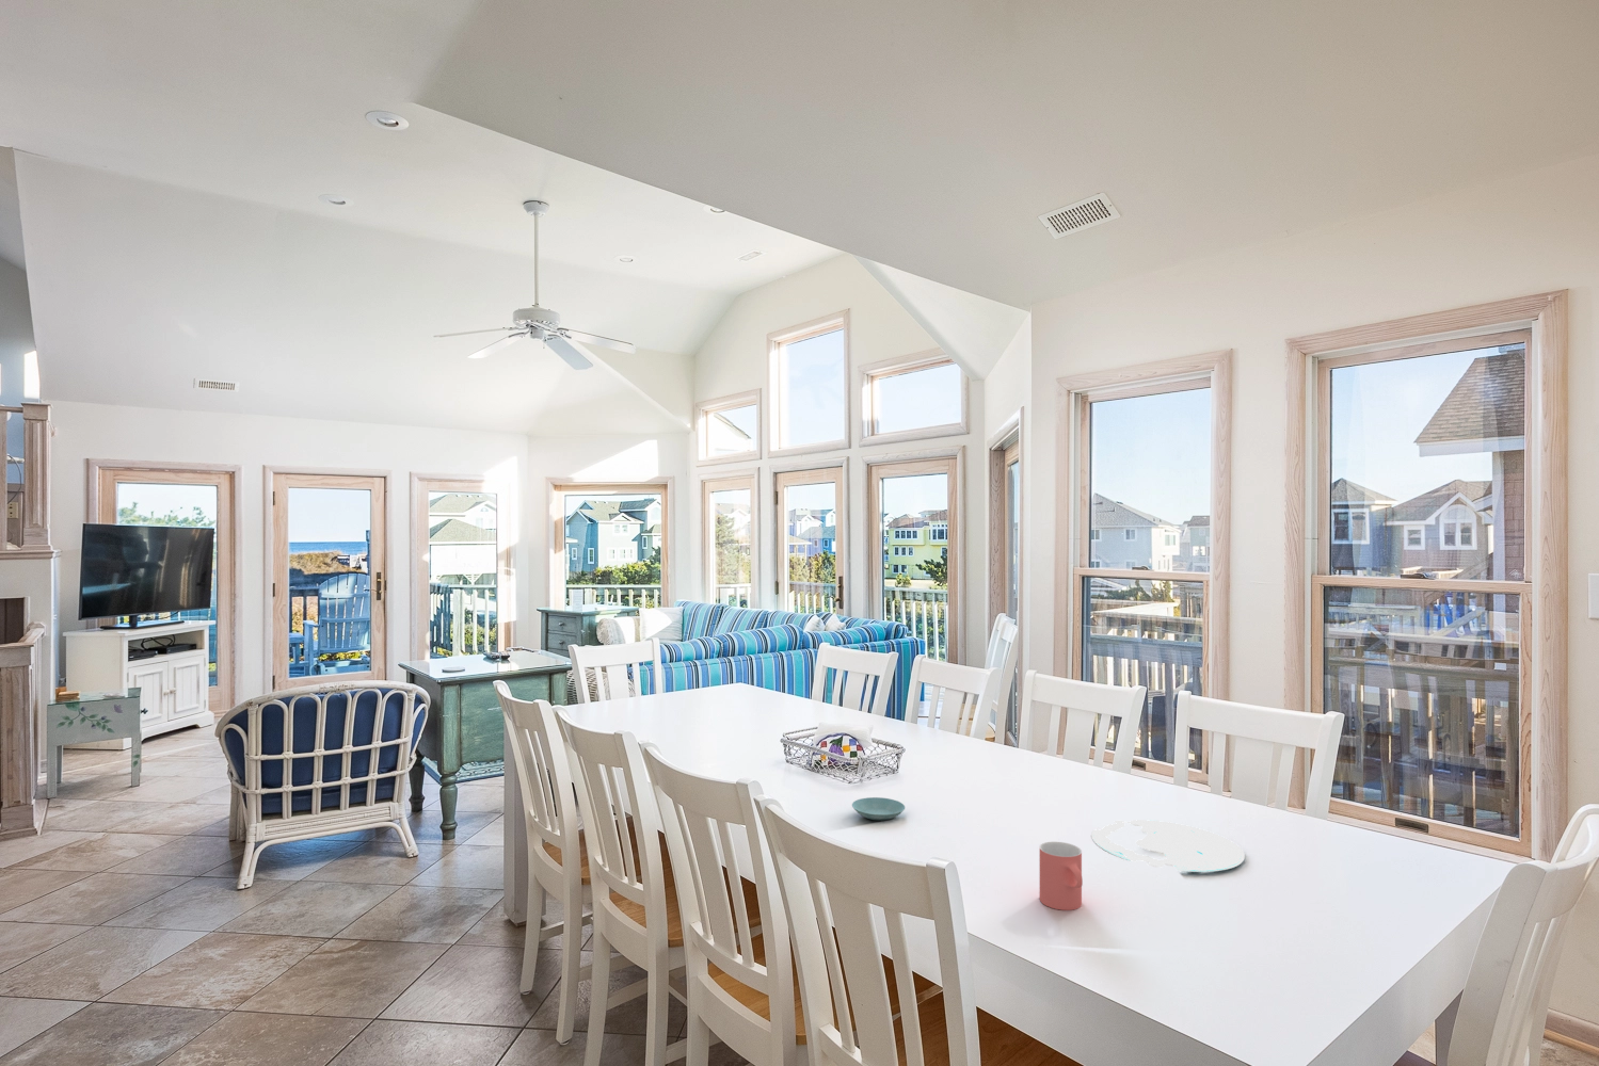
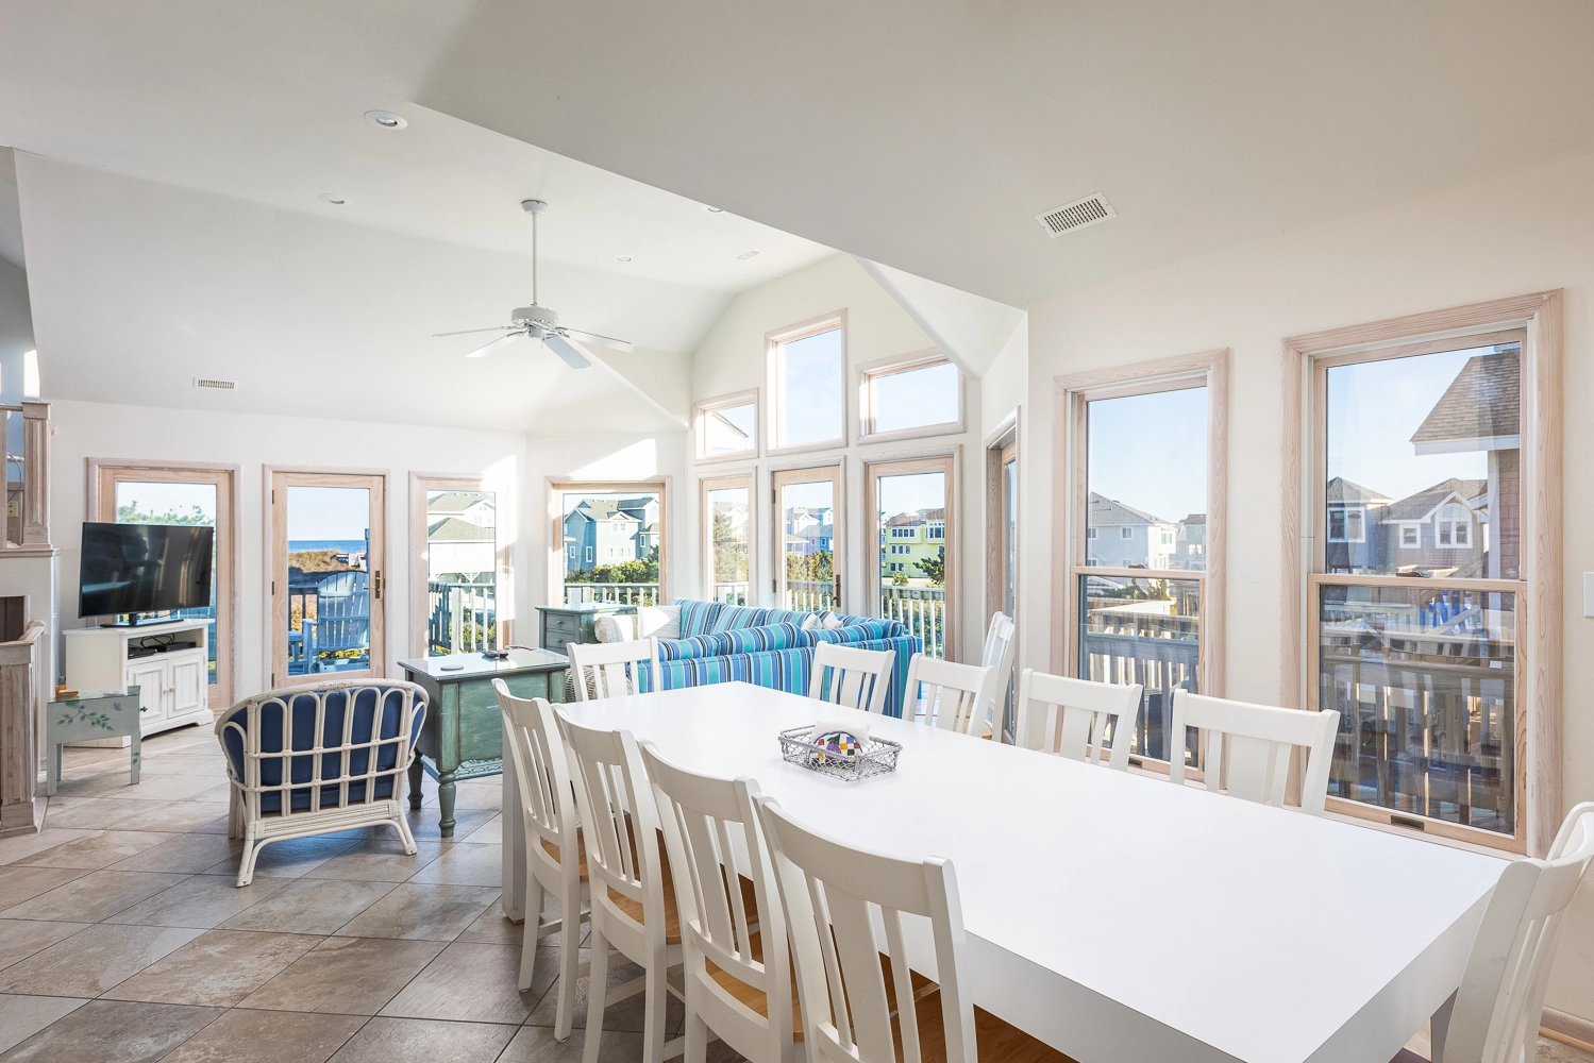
- plate (1164, 836)
- saucer (877, 810)
- cup (1064, 878)
